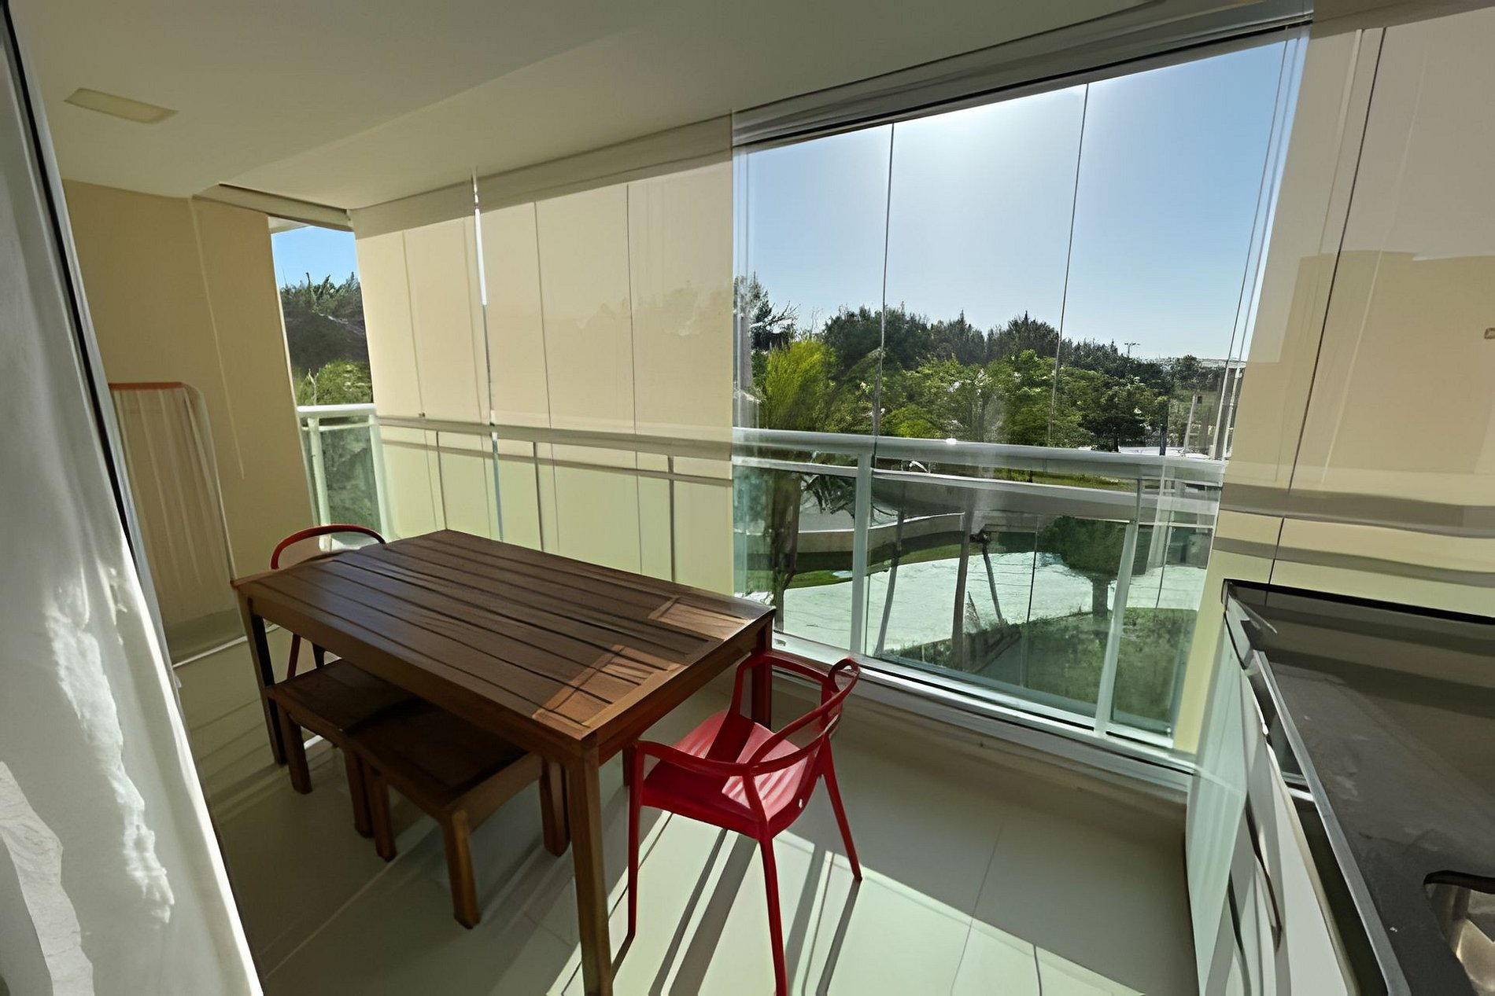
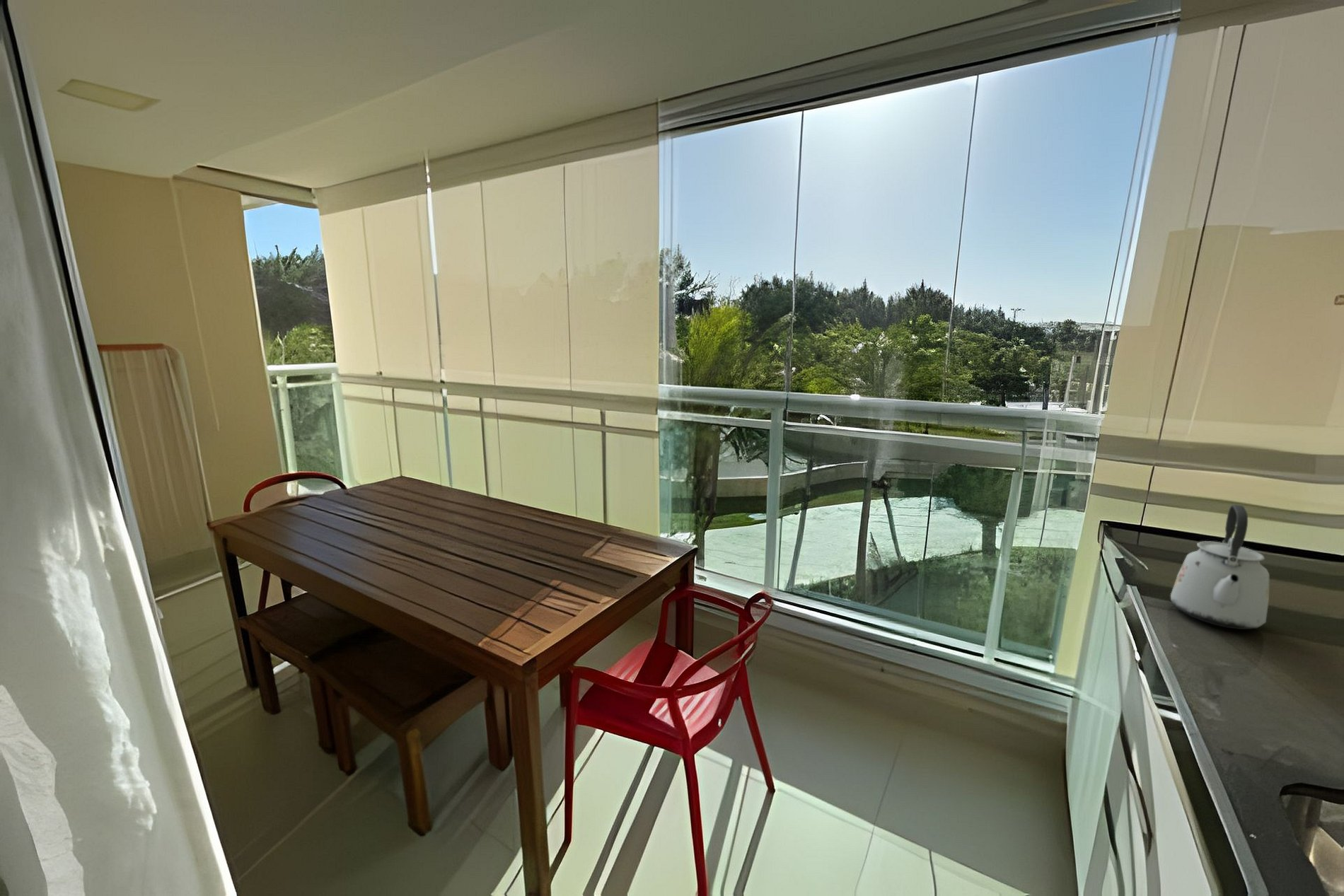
+ kettle (1228, 568)
